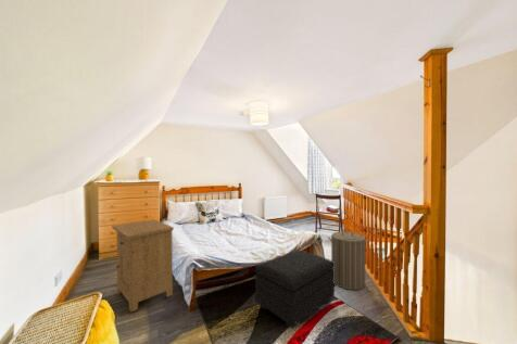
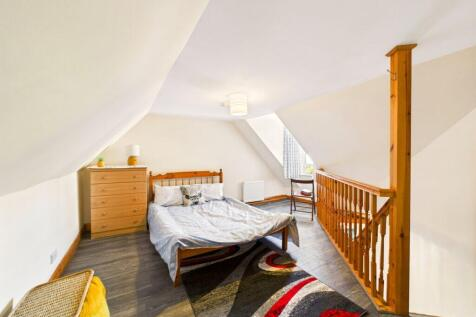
- nightstand (142, 260)
- laundry hamper (348, 255)
- footstool (295, 282)
